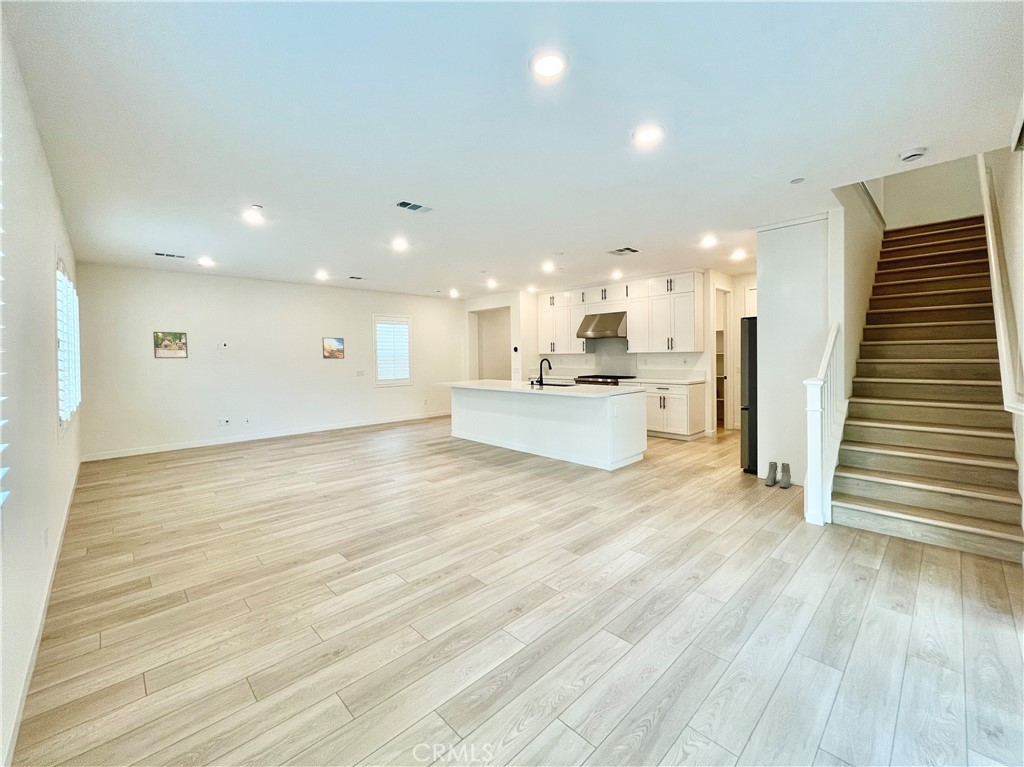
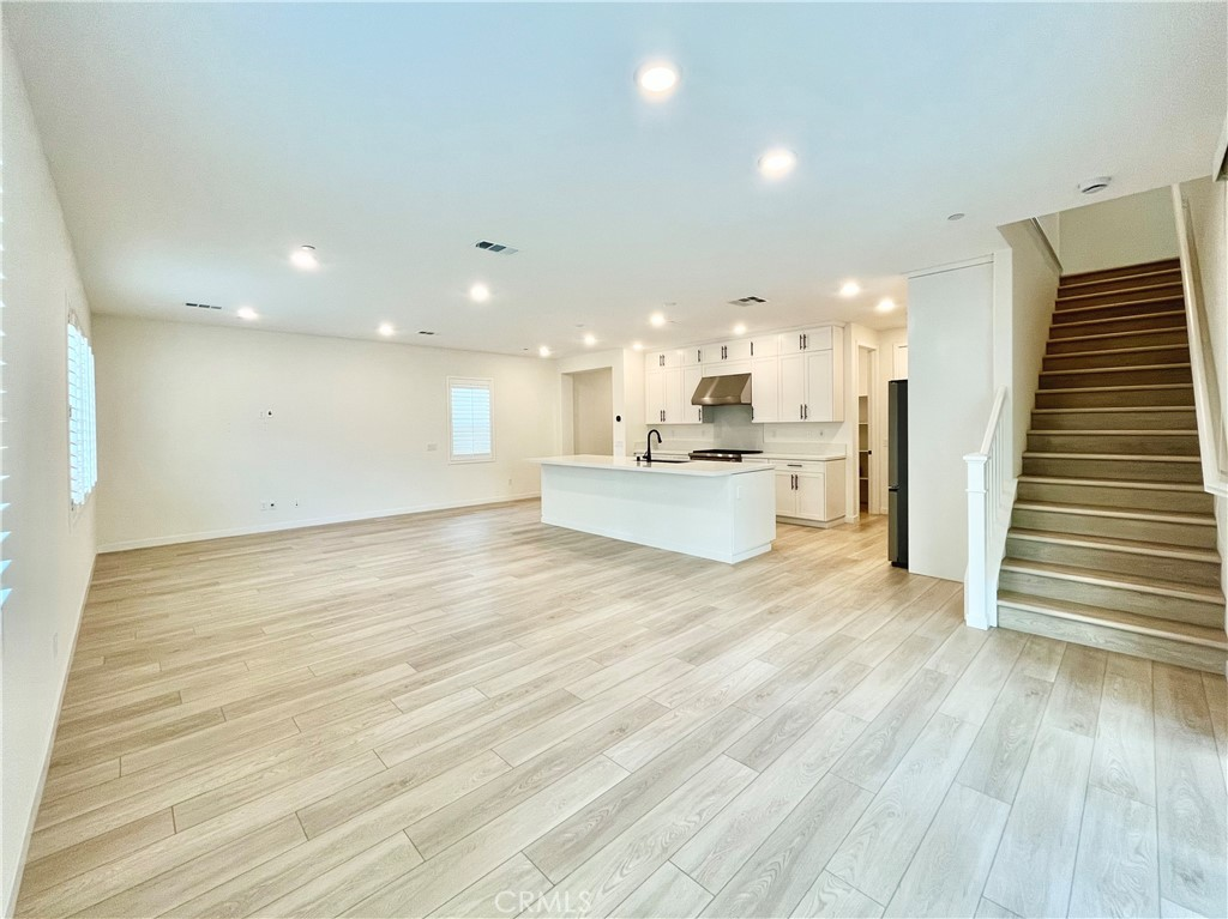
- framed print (333, 348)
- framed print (170, 345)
- boots (776, 474)
